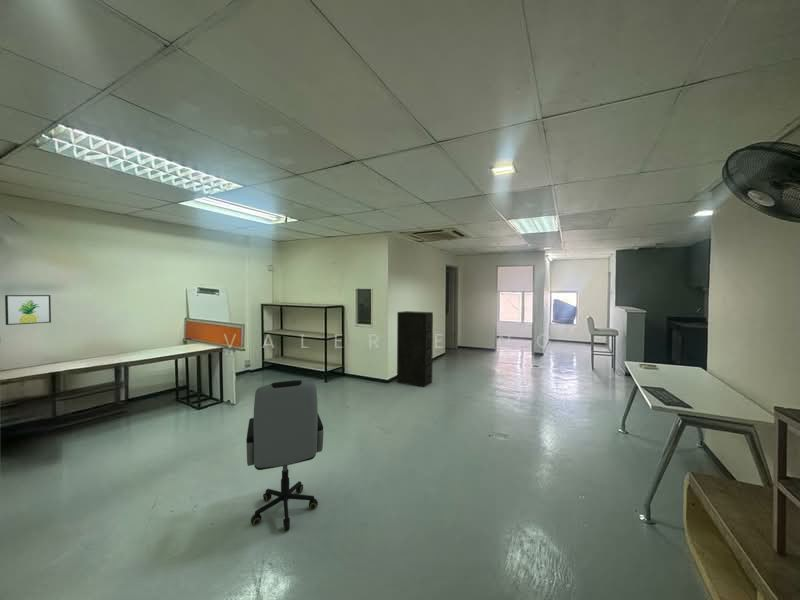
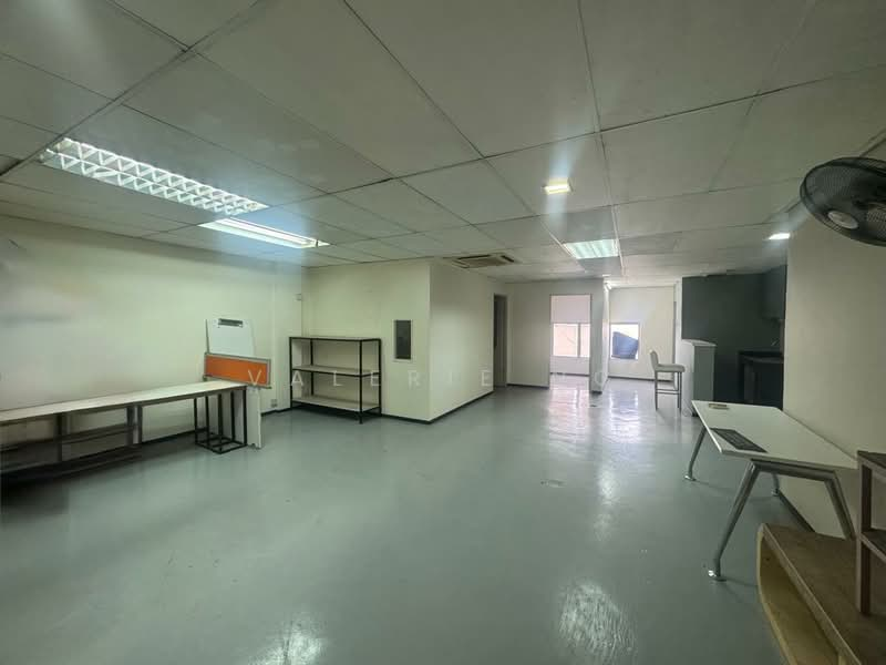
- filing cabinet (415, 347)
- office chair (285, 443)
- wall art (28, 309)
